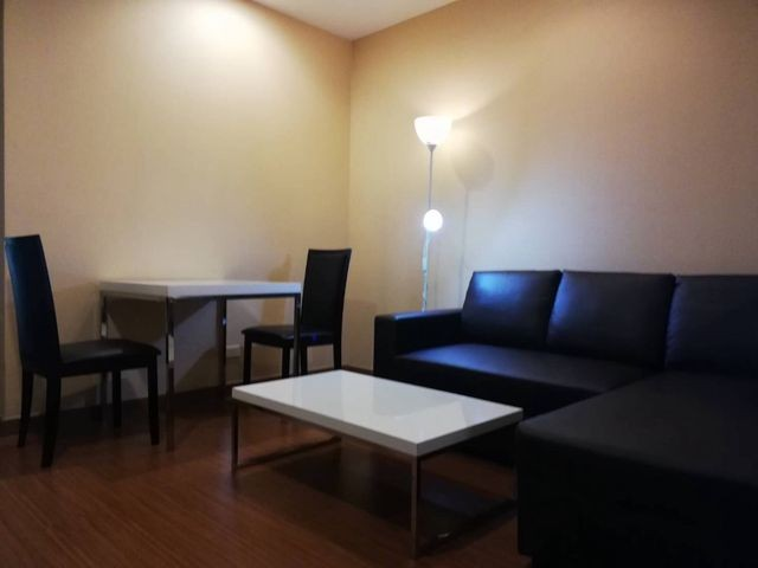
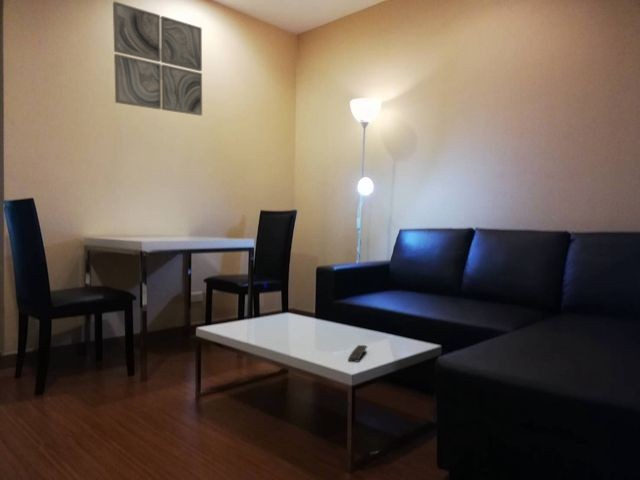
+ wall art (161, 62)
+ remote control (358, 352)
